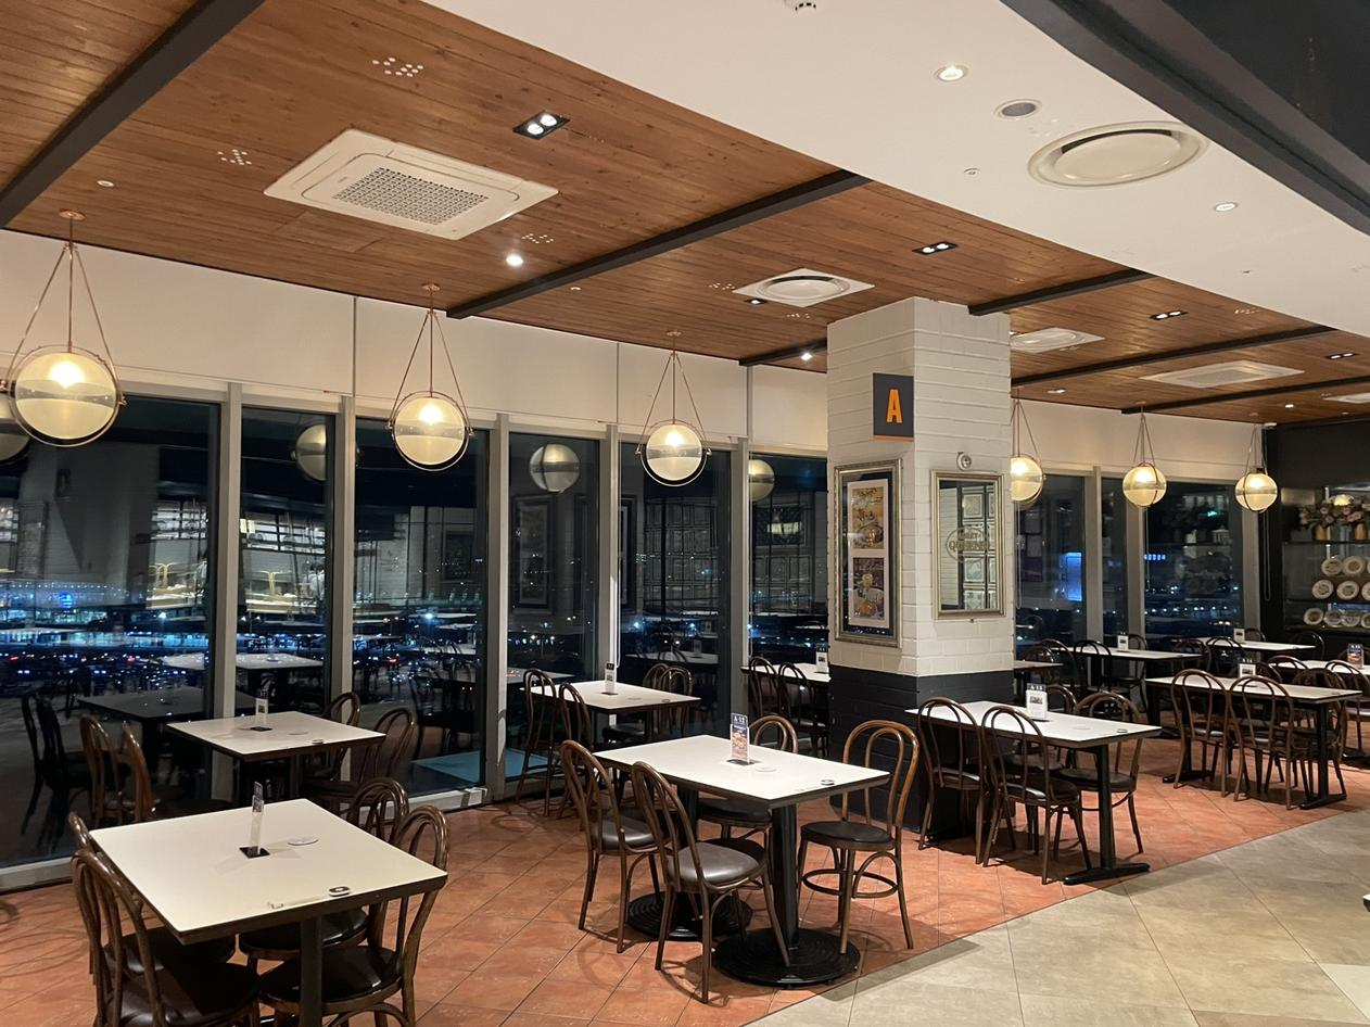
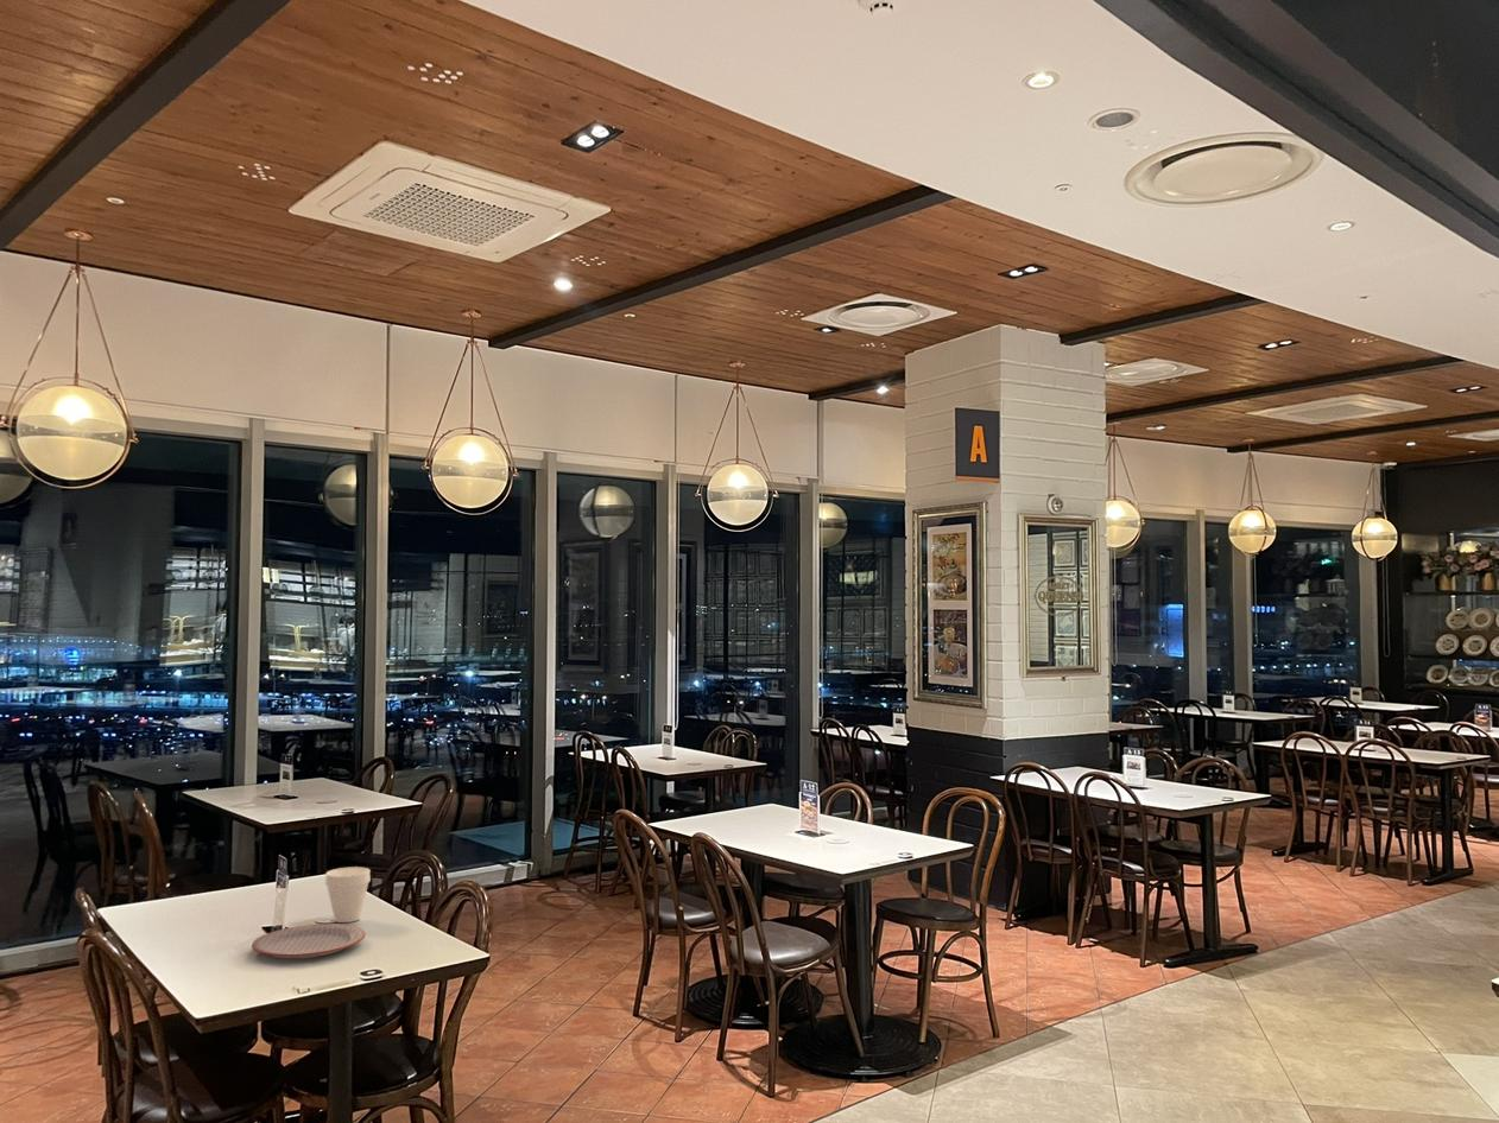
+ plate (309, 943)
+ cup (347, 895)
